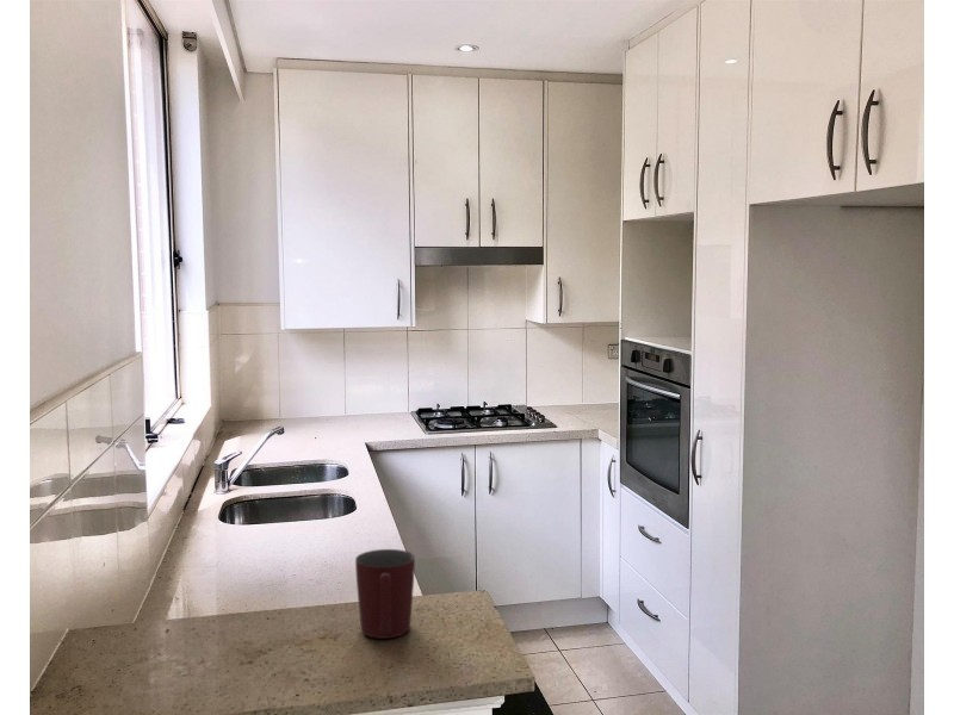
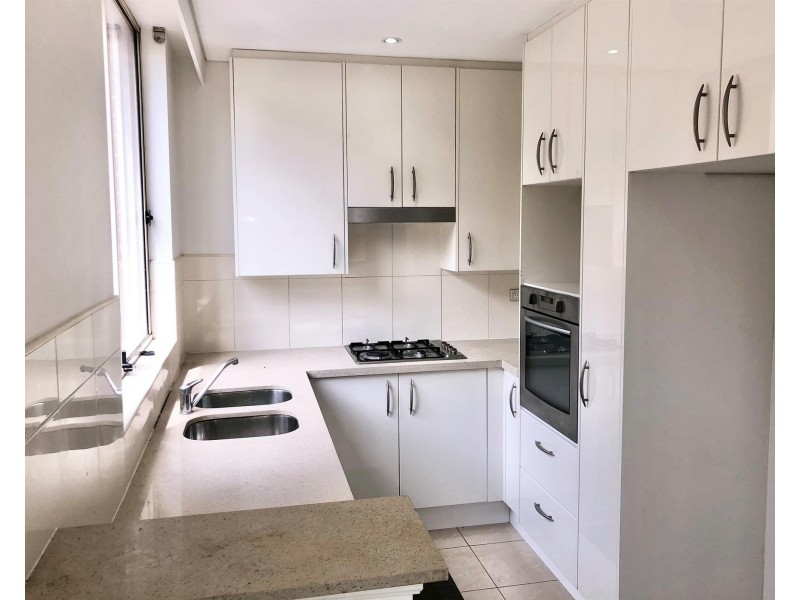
- mug (385, 597)
